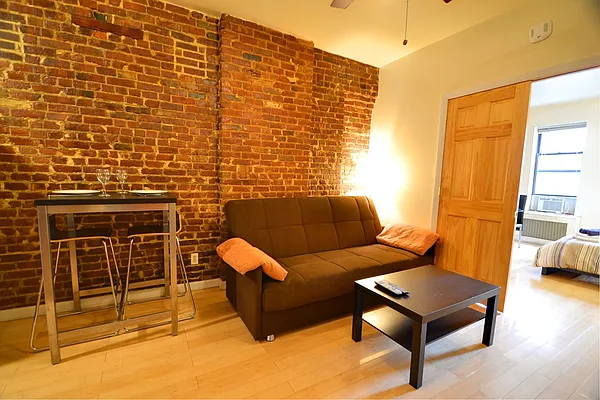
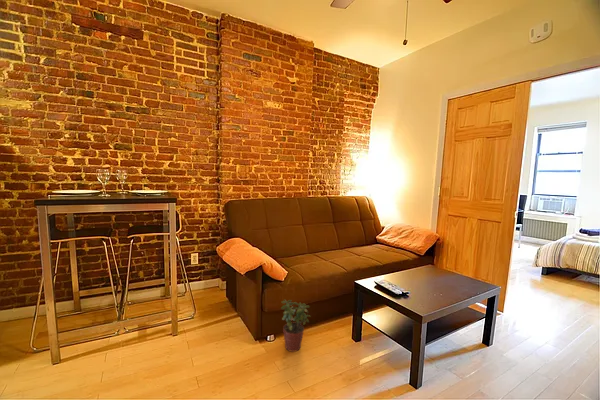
+ potted plant (291, 323)
